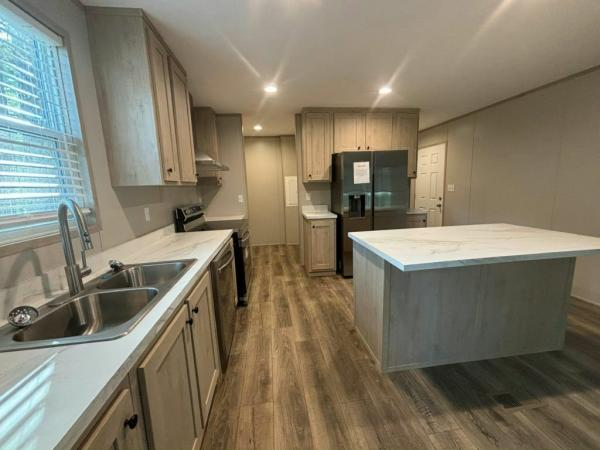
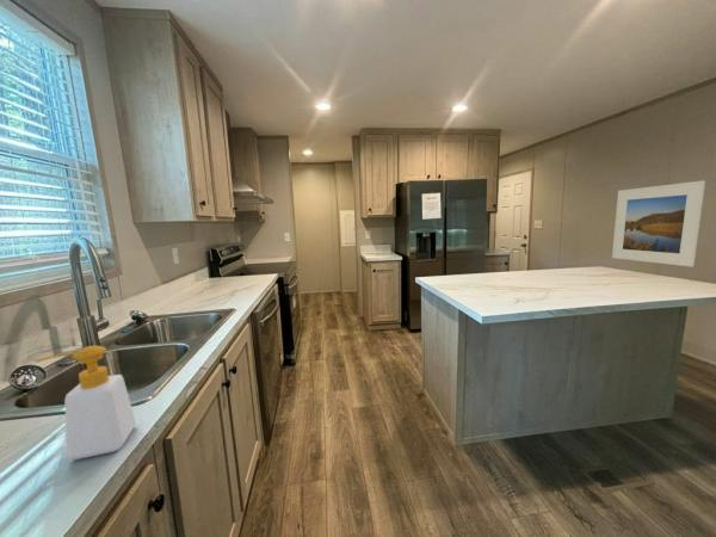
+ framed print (652, 224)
+ soap bottle (85, 397)
